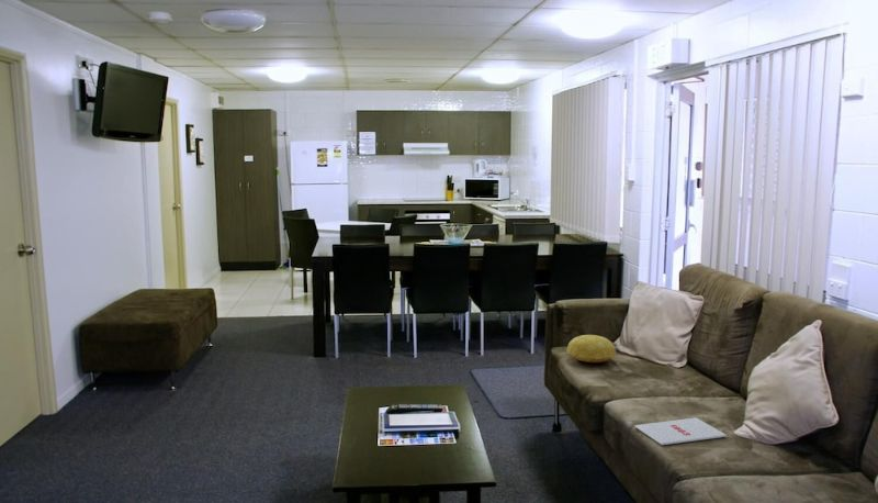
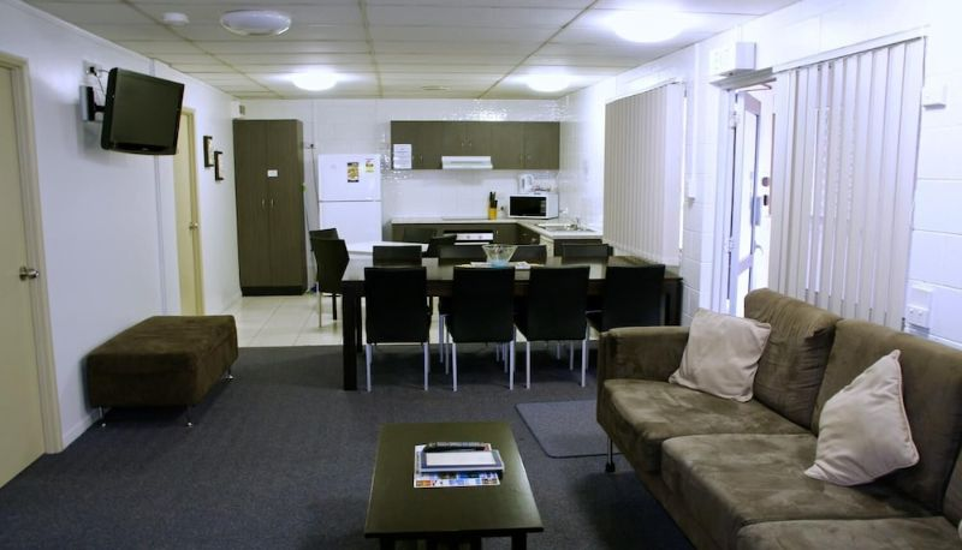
- magazine (679, 431)
- cushion (590, 348)
